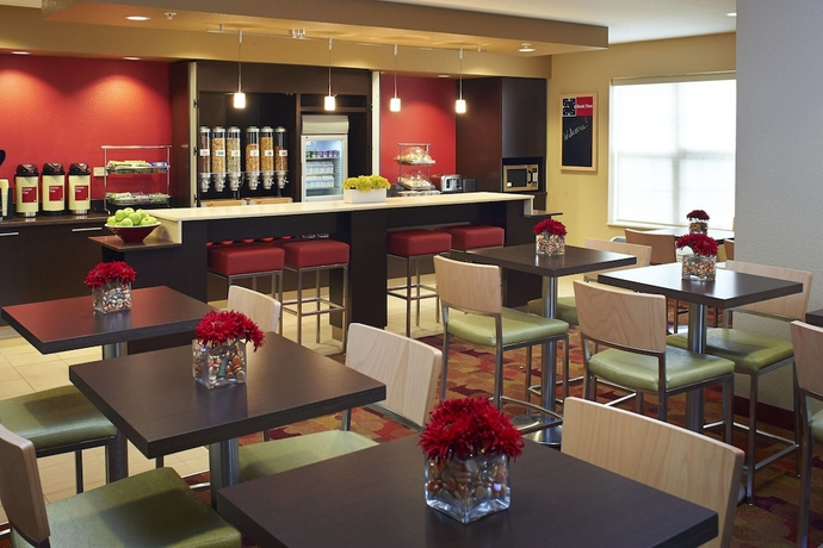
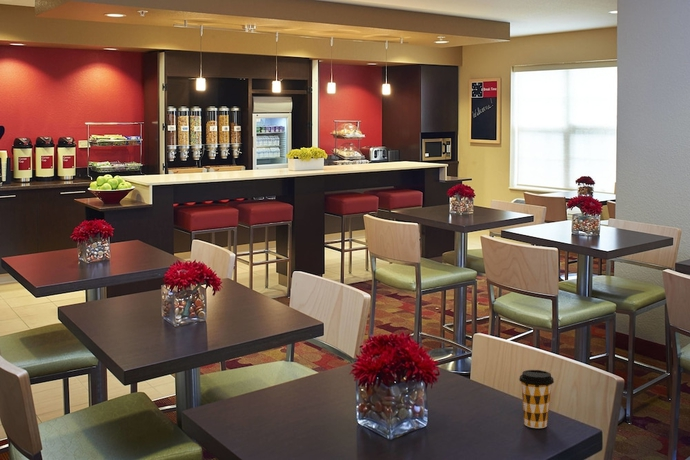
+ coffee cup (536, 399)
